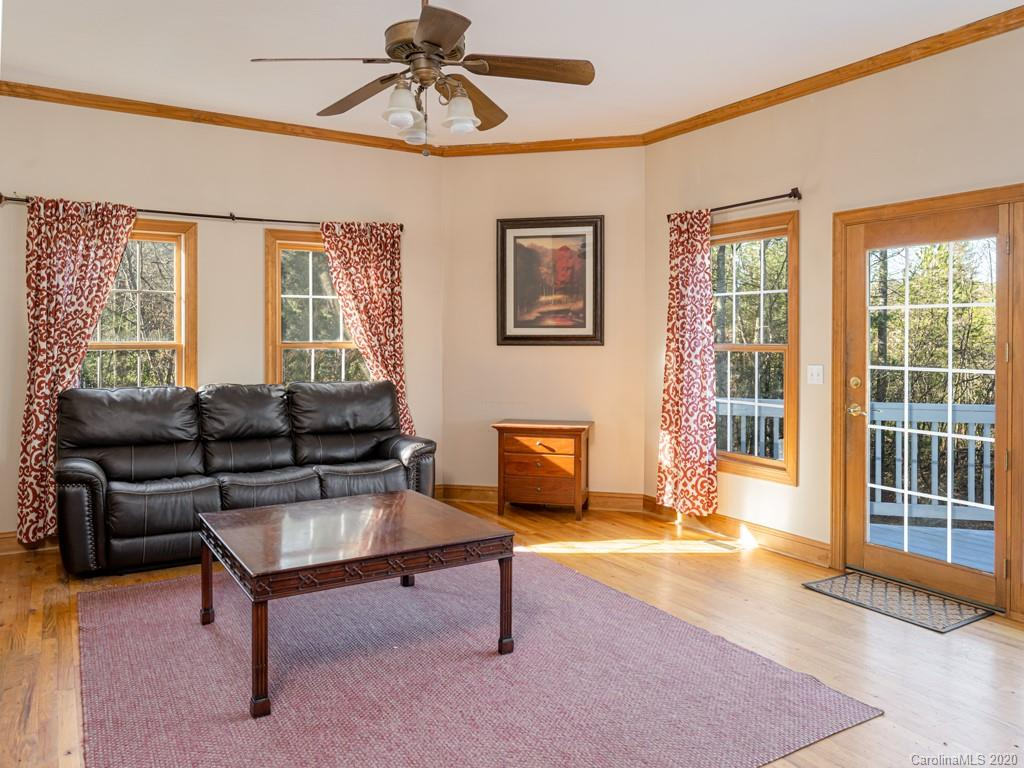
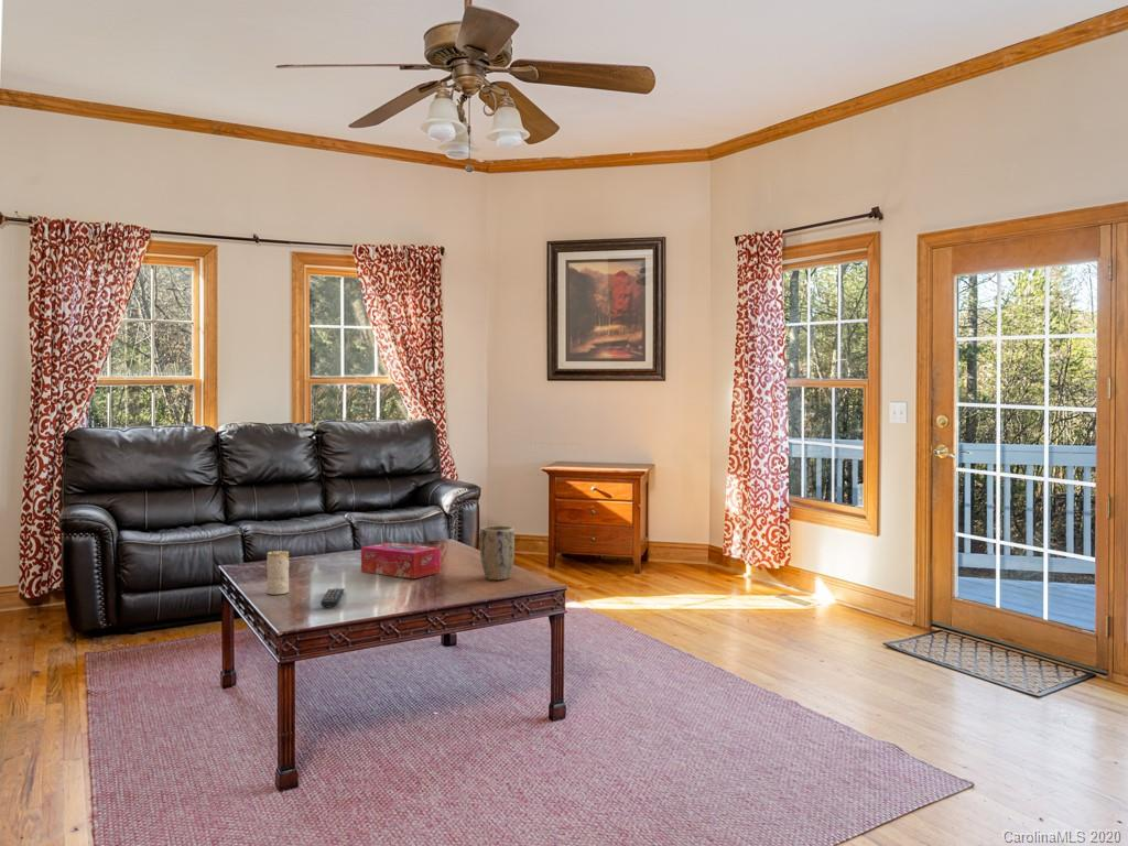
+ tissue box (400, 560)
+ plant pot (497, 552)
+ candle (278, 572)
+ remote control (333, 597)
